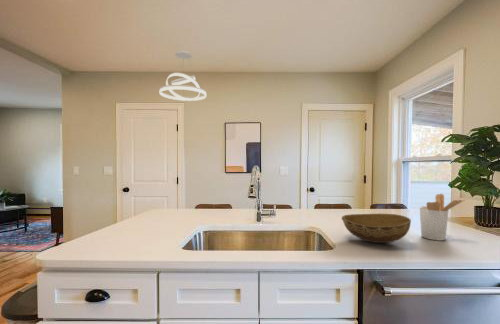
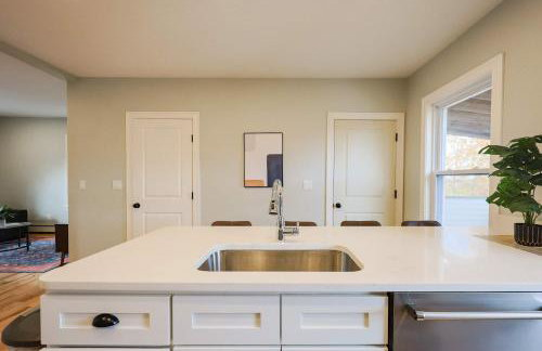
- pendant light (183, 75)
- utensil holder (440, 217)
- bowl (374, 228)
